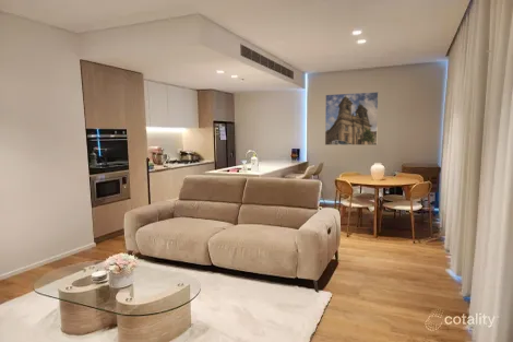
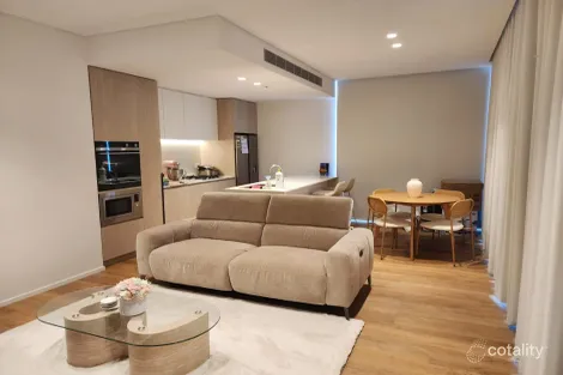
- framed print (350, 119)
